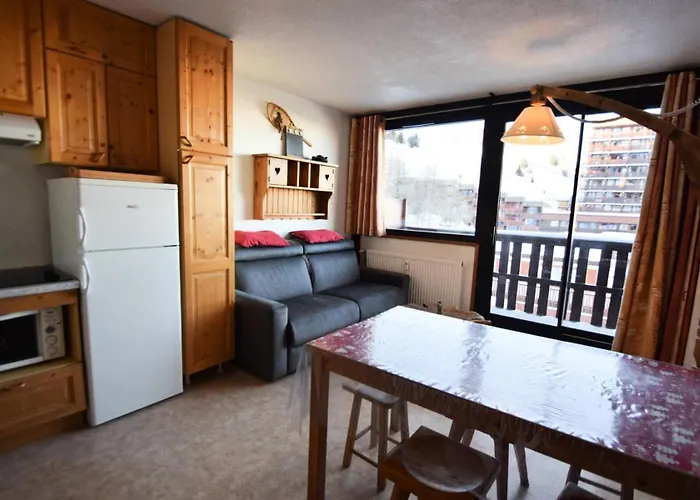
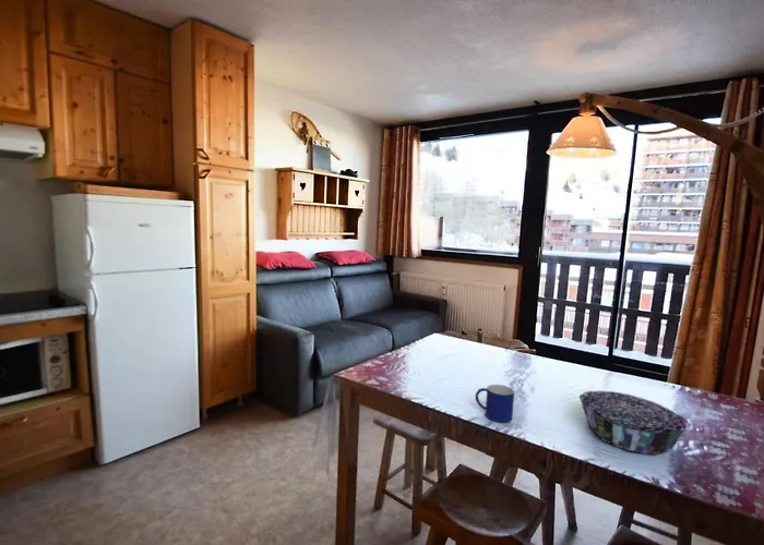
+ mug (493, 401)
+ decorative bowl (628, 422)
